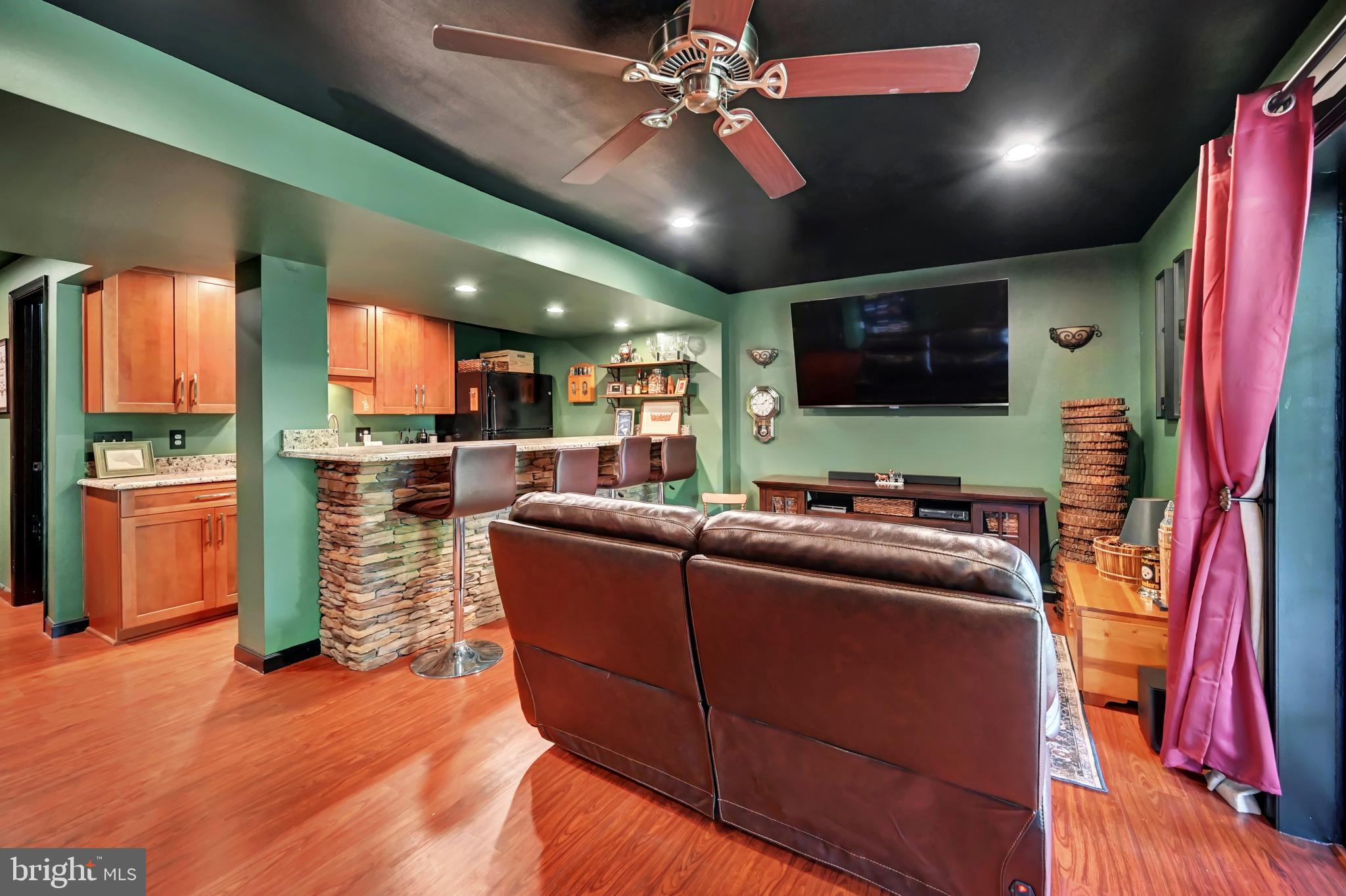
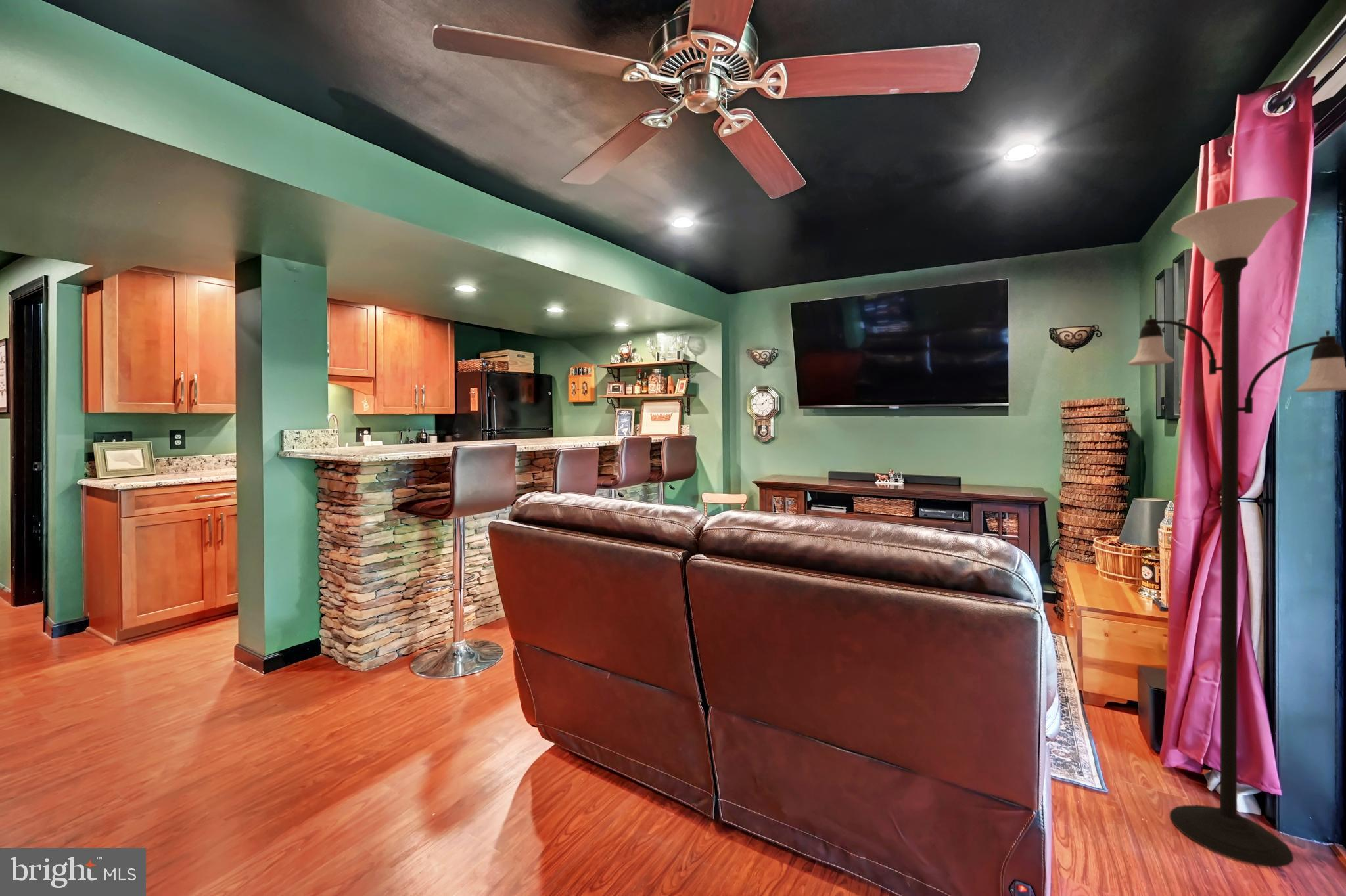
+ floor lamp (1229, 526)
